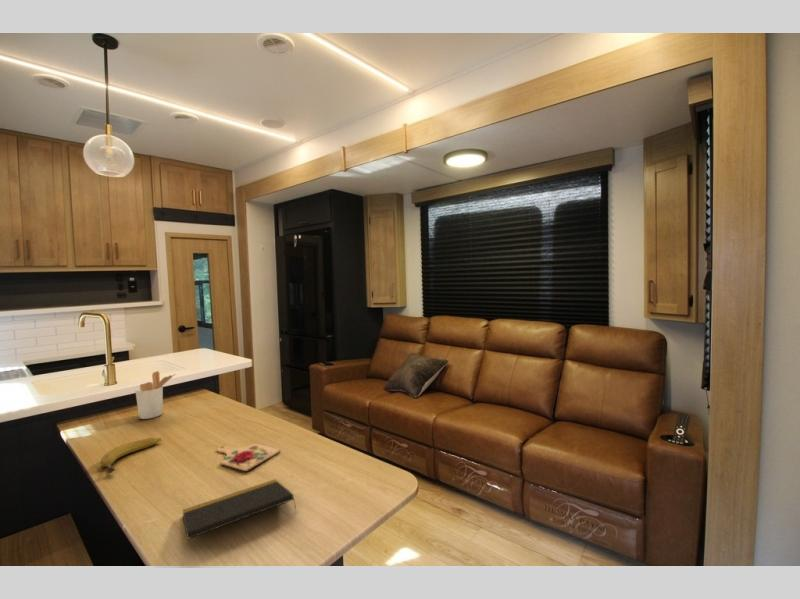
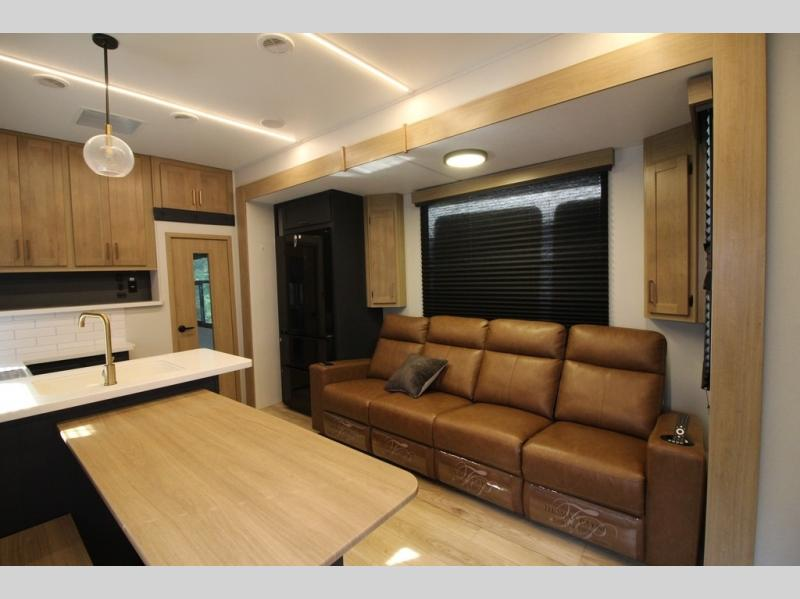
- cutting board (241, 451)
- utensil holder (156, 394)
- fruit (133, 451)
- notepad (237, 505)
